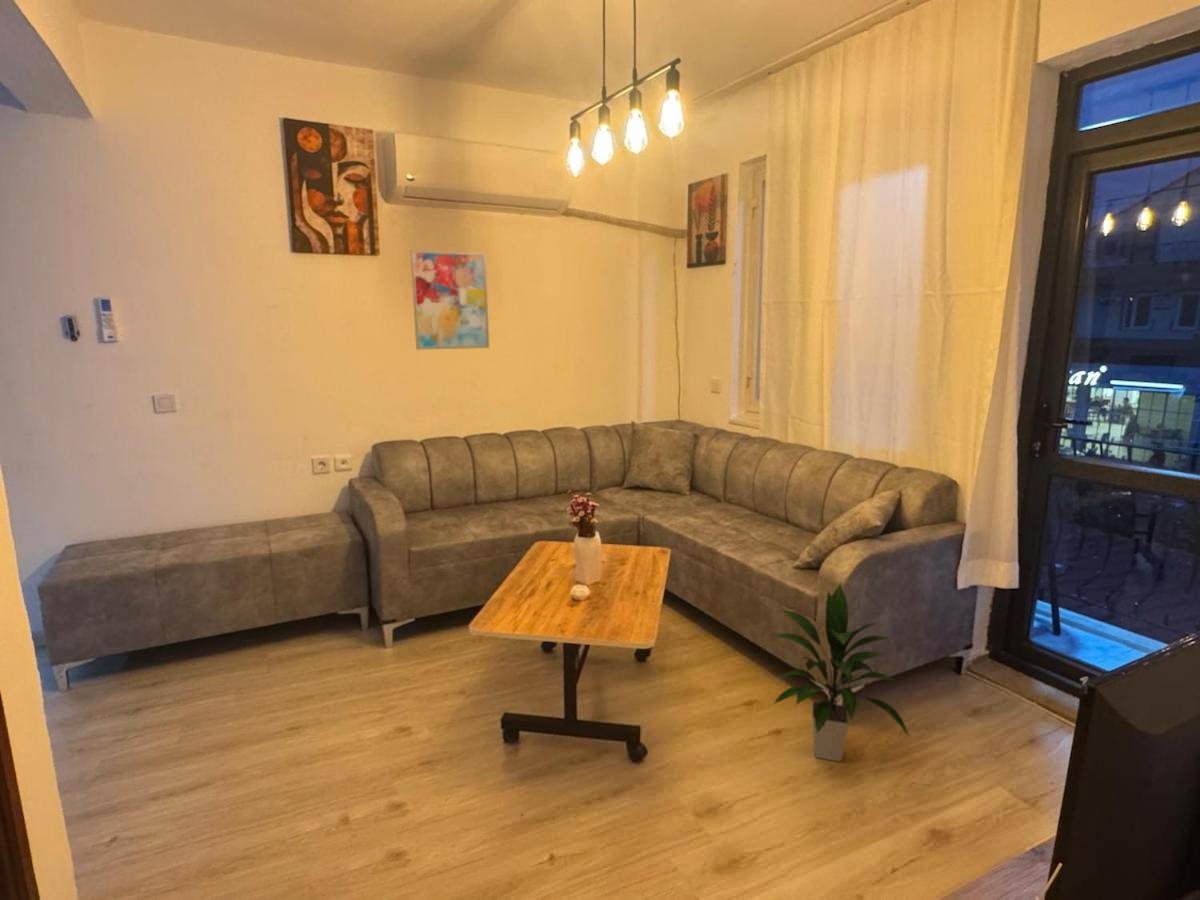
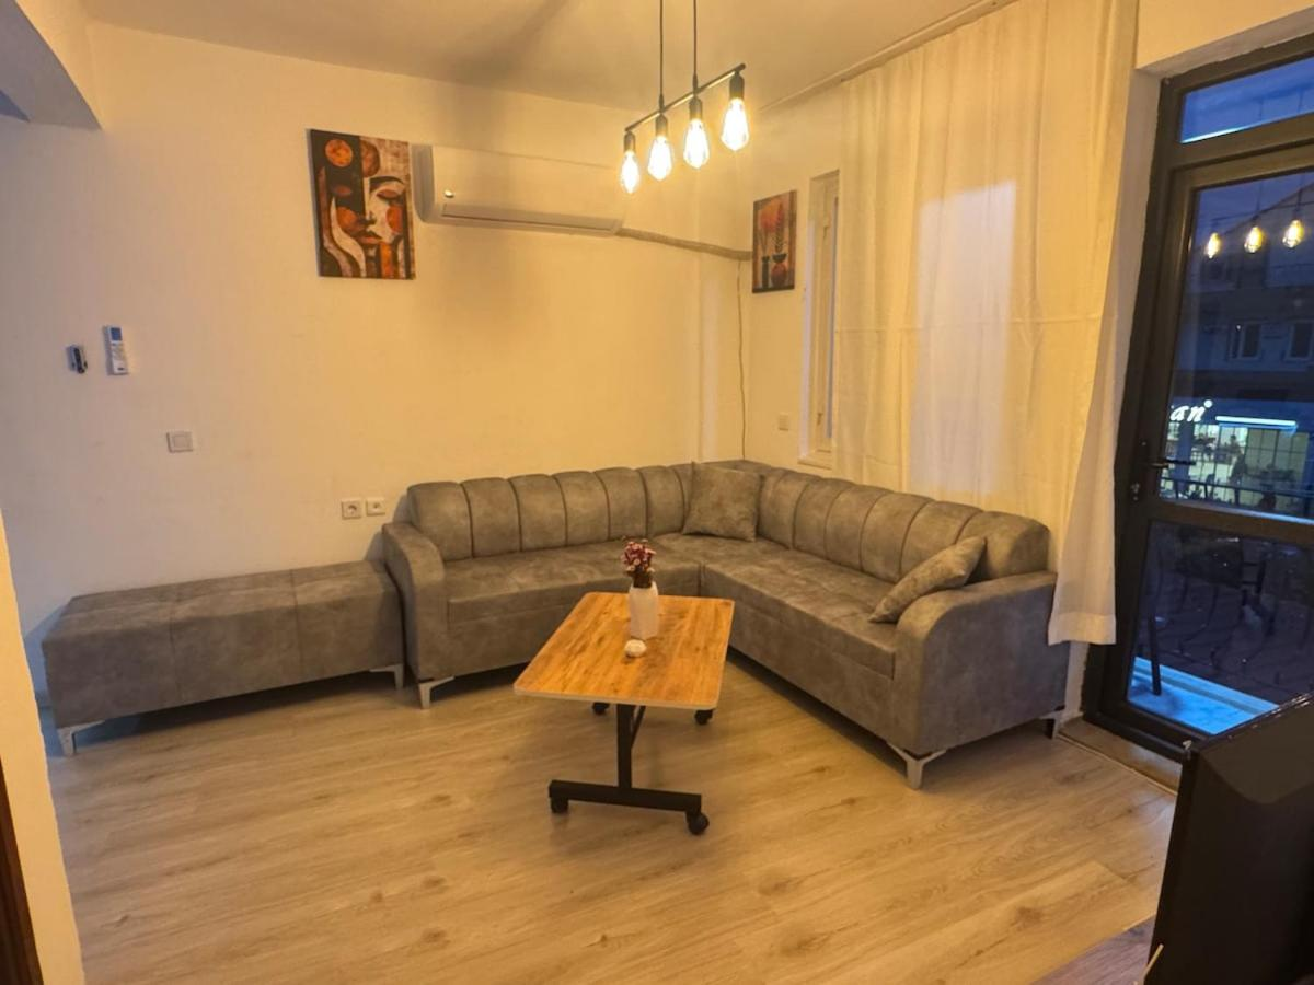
- indoor plant (836, 678)
- wall art (451, 300)
